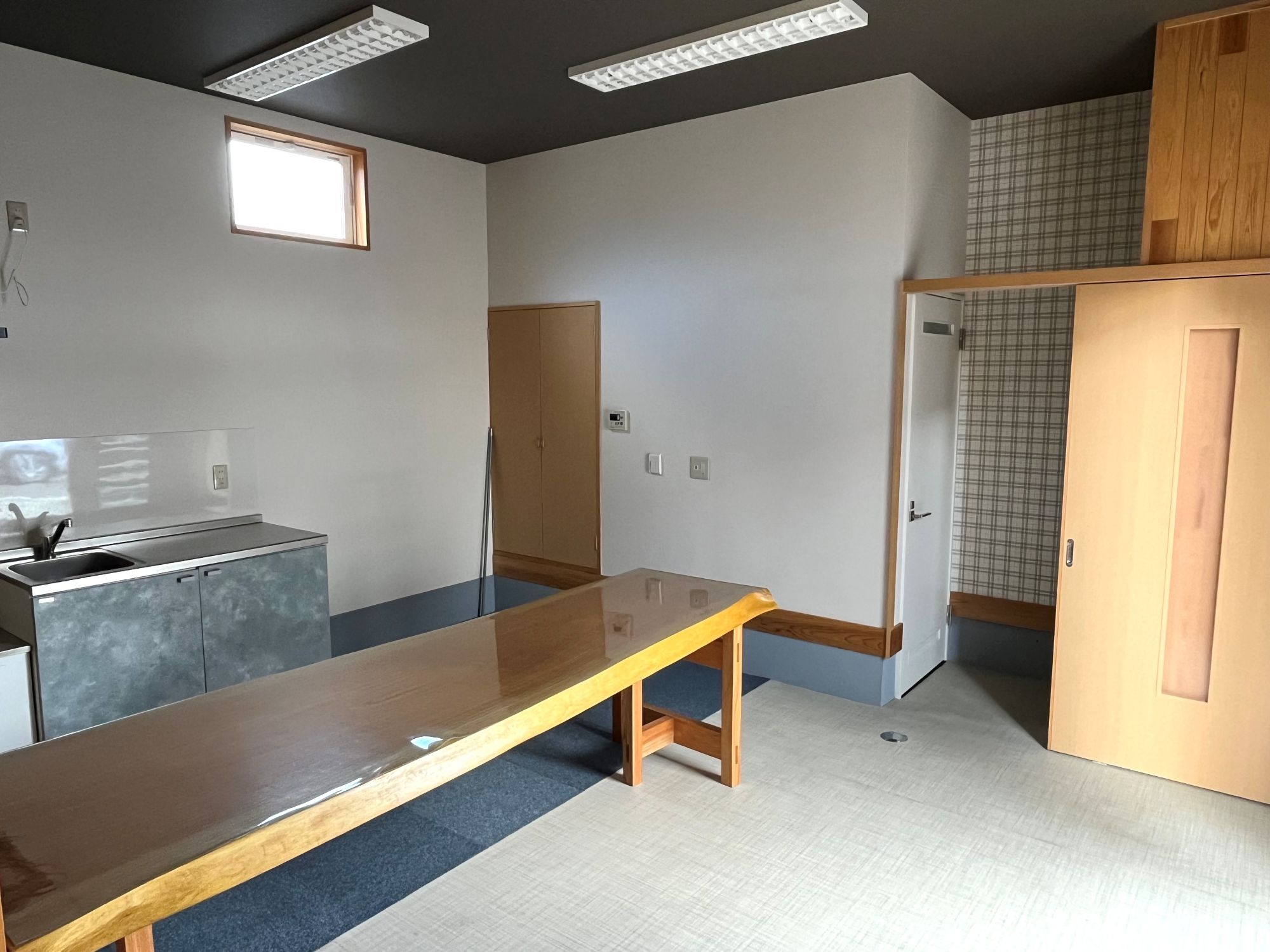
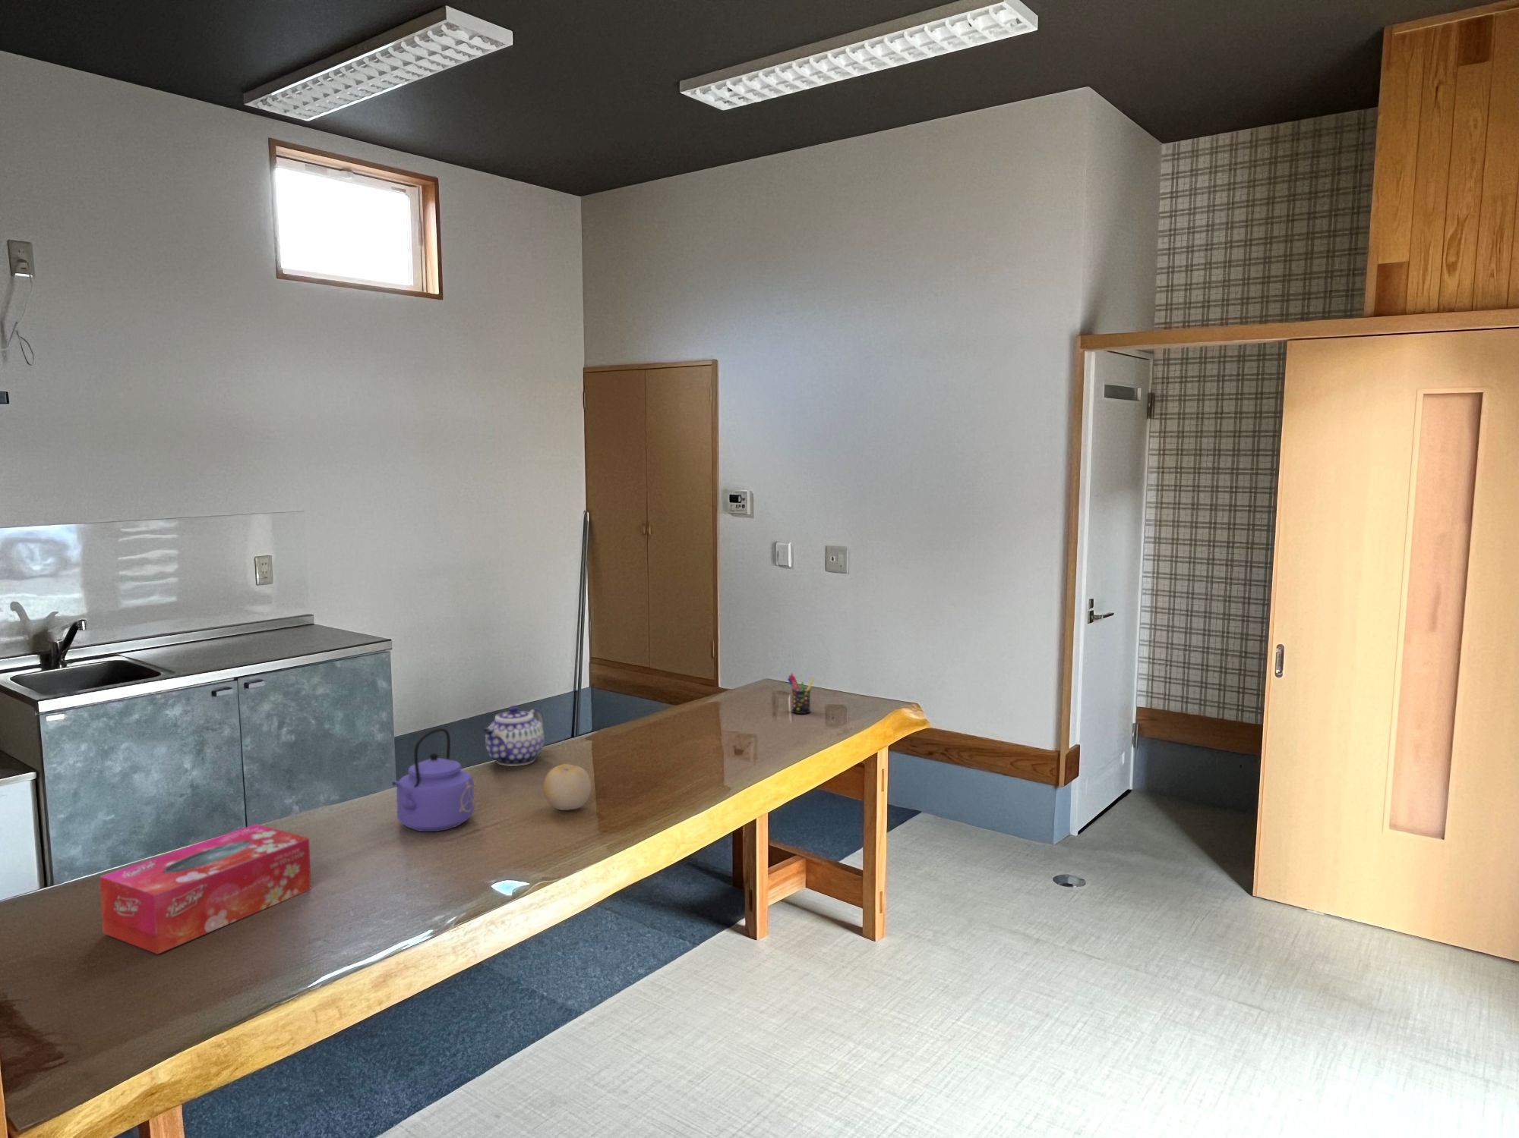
+ kettle (426, 779)
+ teapot (514, 733)
+ tissue box (211, 883)
+ fruit (567, 788)
+ pen holder (800, 692)
